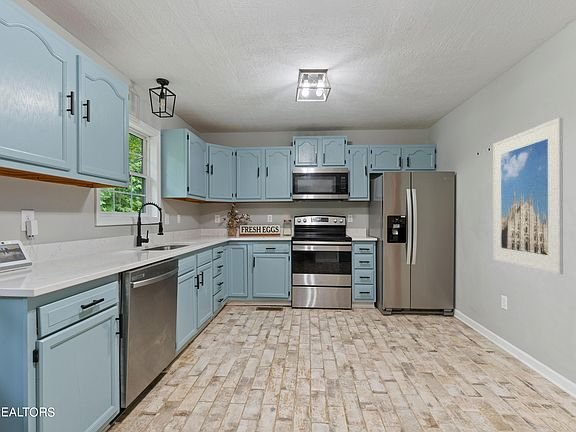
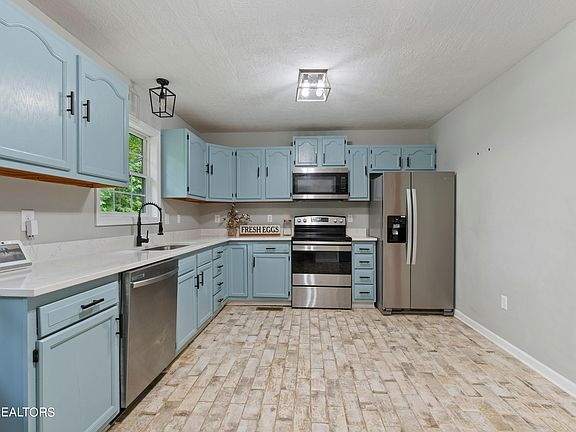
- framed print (522, 199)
